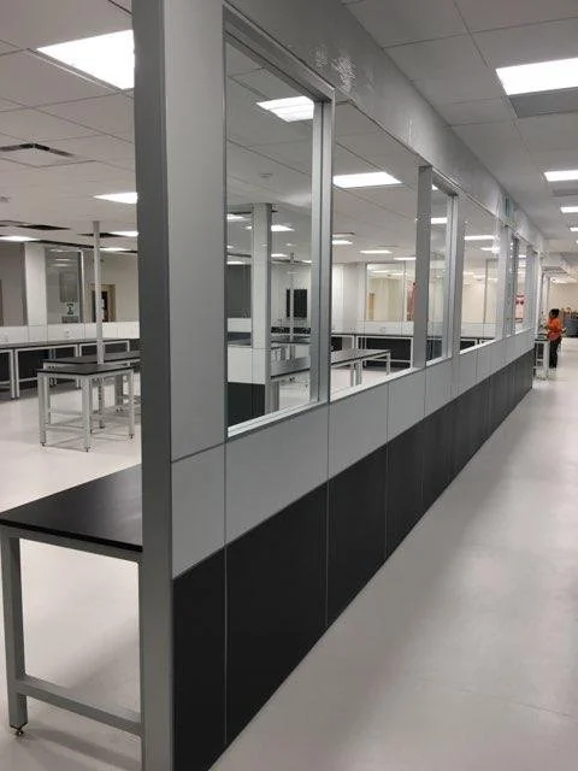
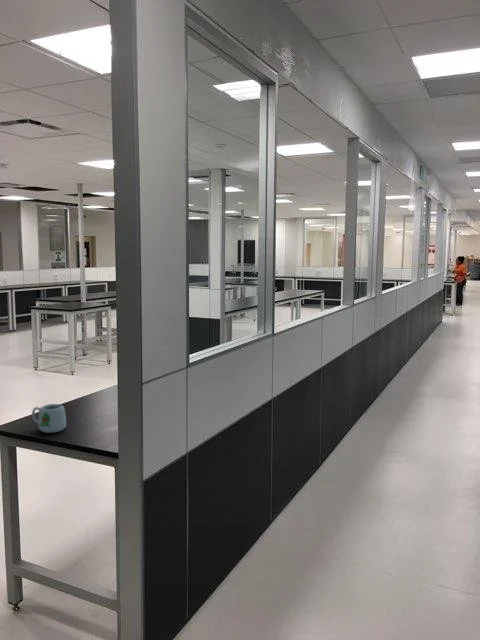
+ mug (48, 417)
